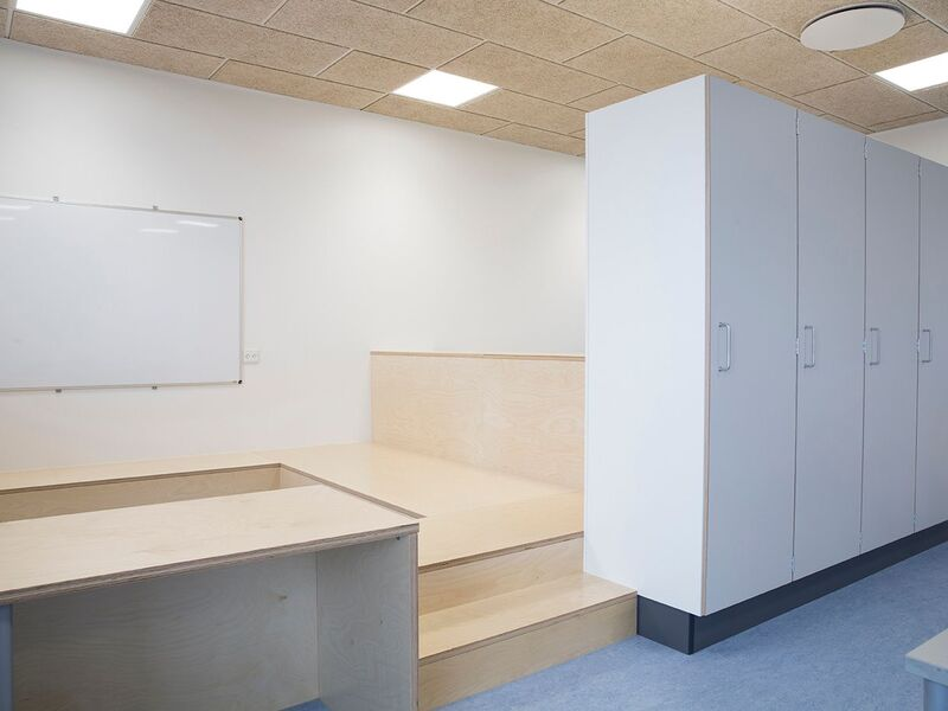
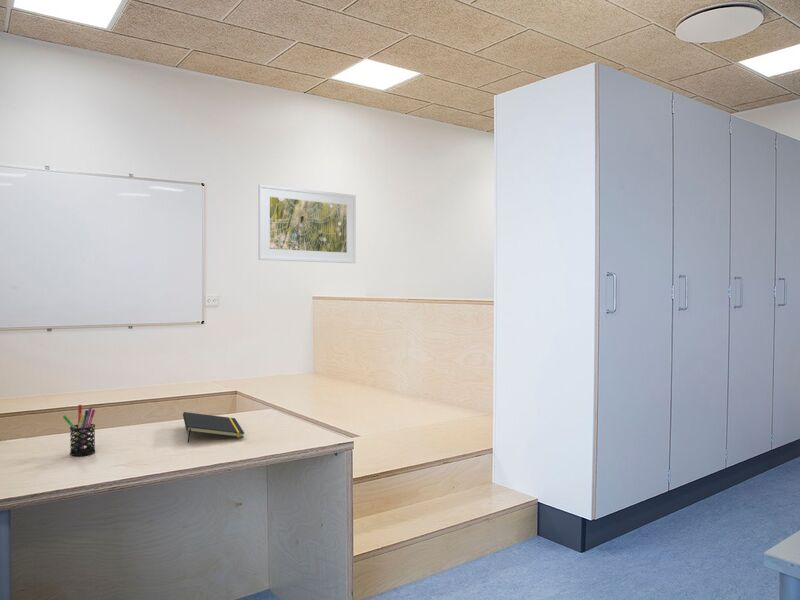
+ pen holder (79, 429)
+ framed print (309, 225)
+ notepad (212, 424)
